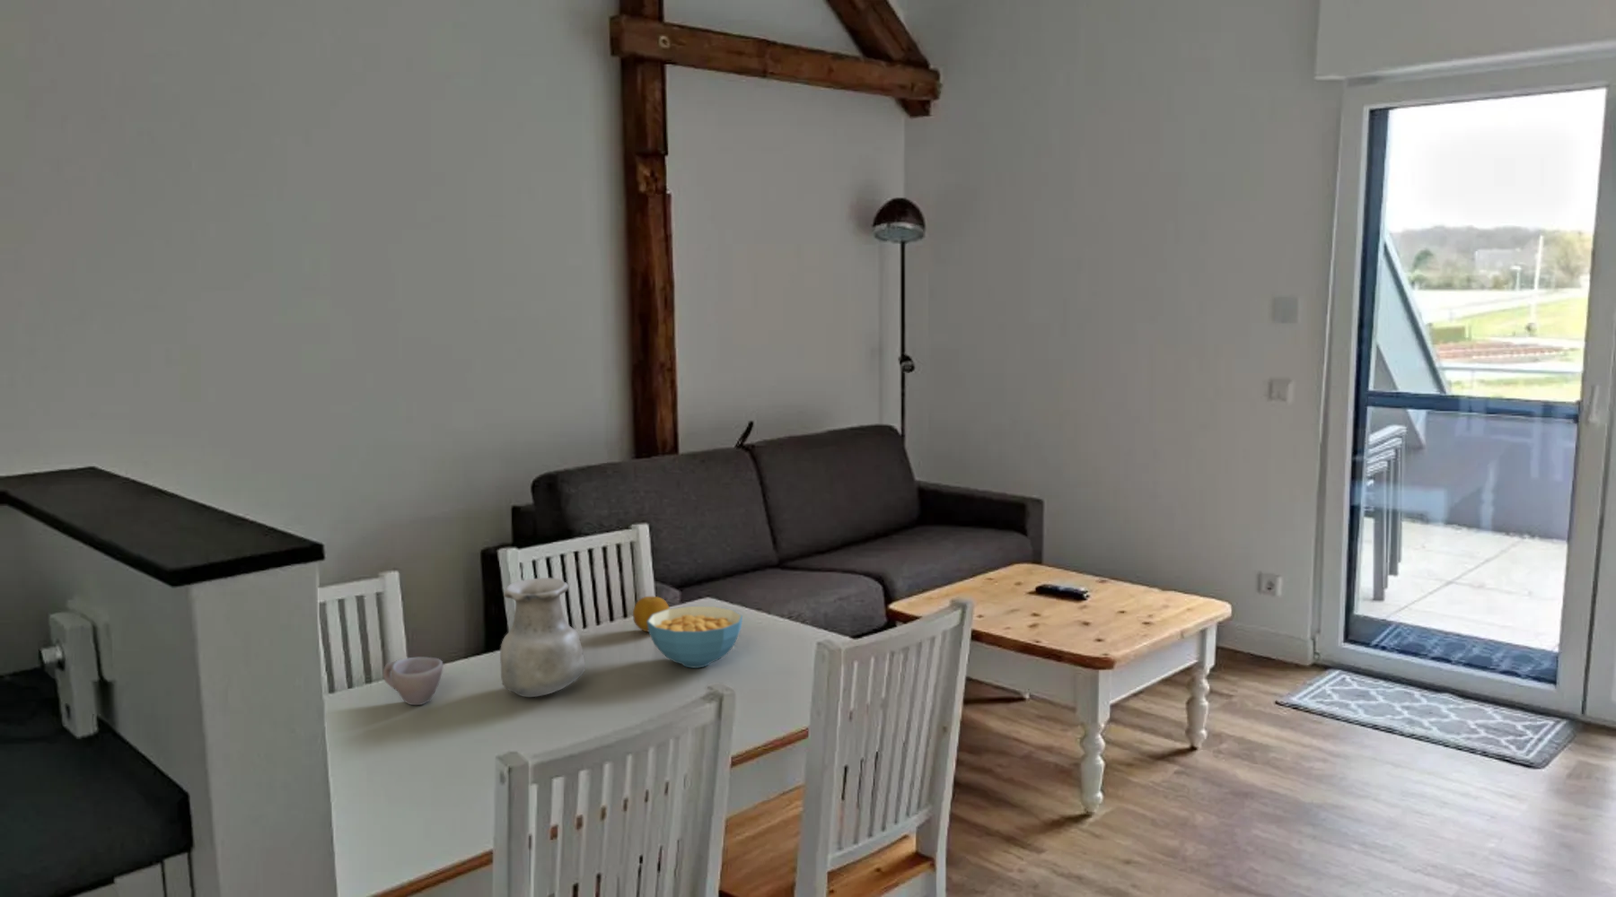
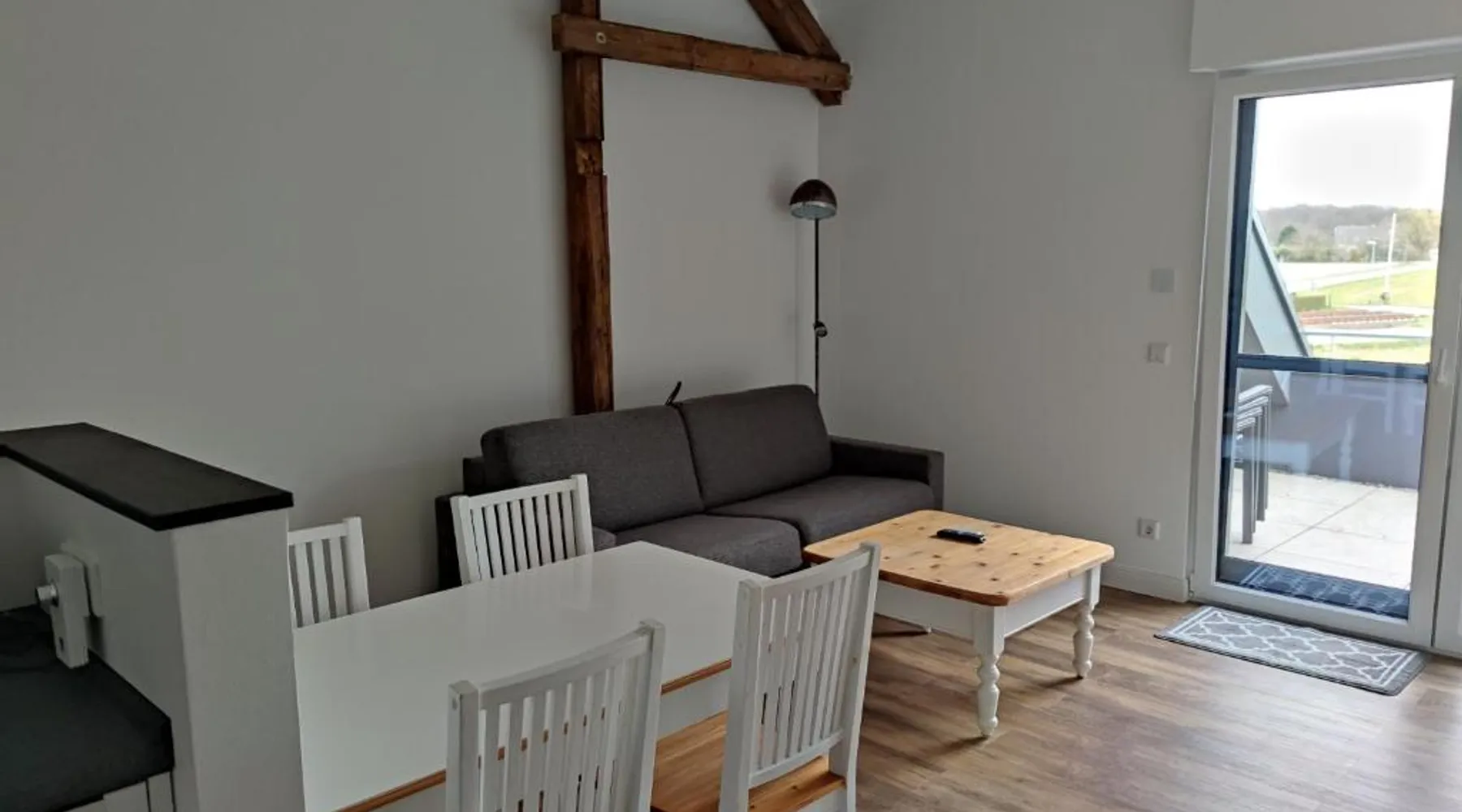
- cereal bowl (695, 641)
- fruit (651, 613)
- vase (543, 637)
- cup (410, 682)
